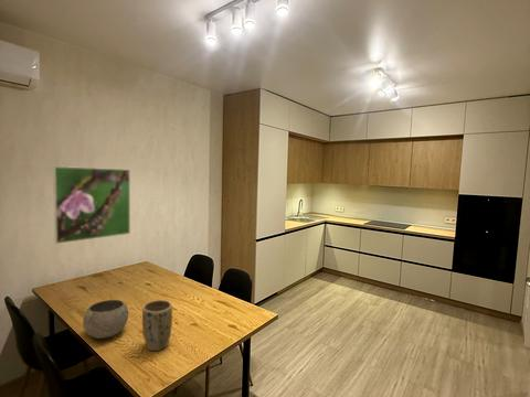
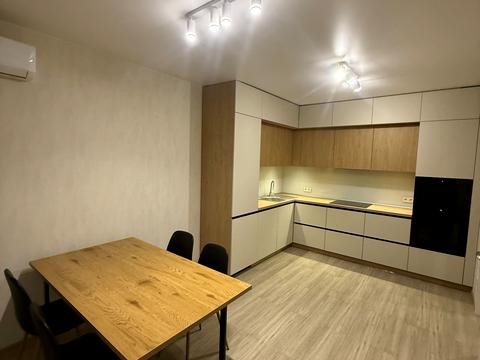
- bowl (106, 319)
- plant pot (157, 325)
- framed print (95, 203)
